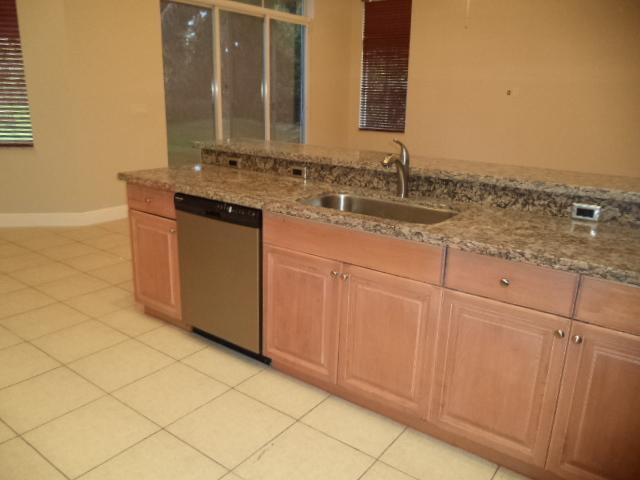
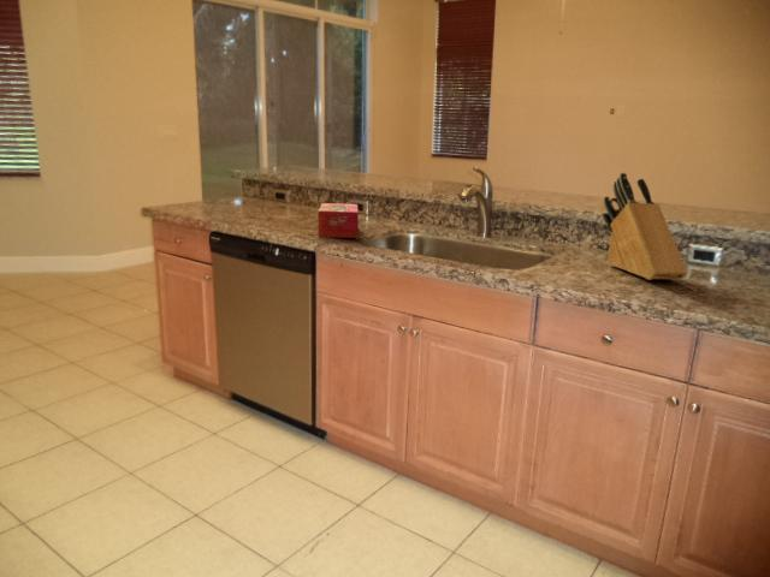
+ knife block (641, 222)
+ tissue box (338, 219)
